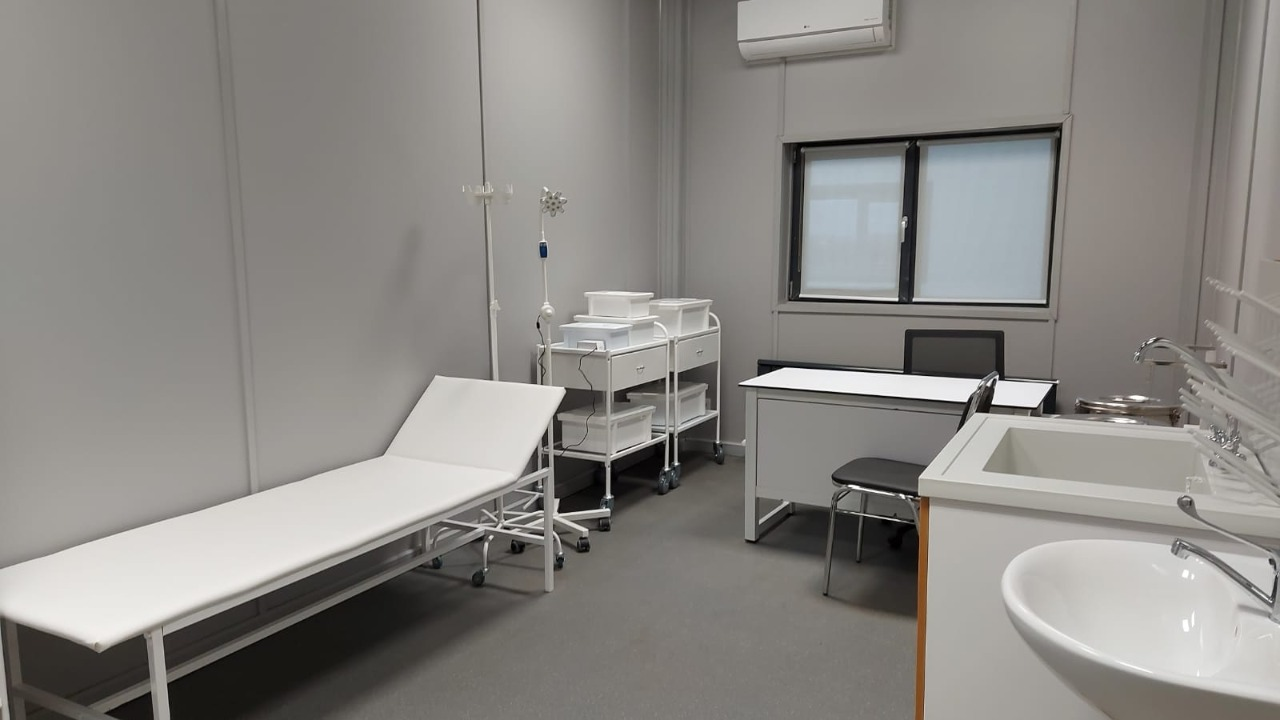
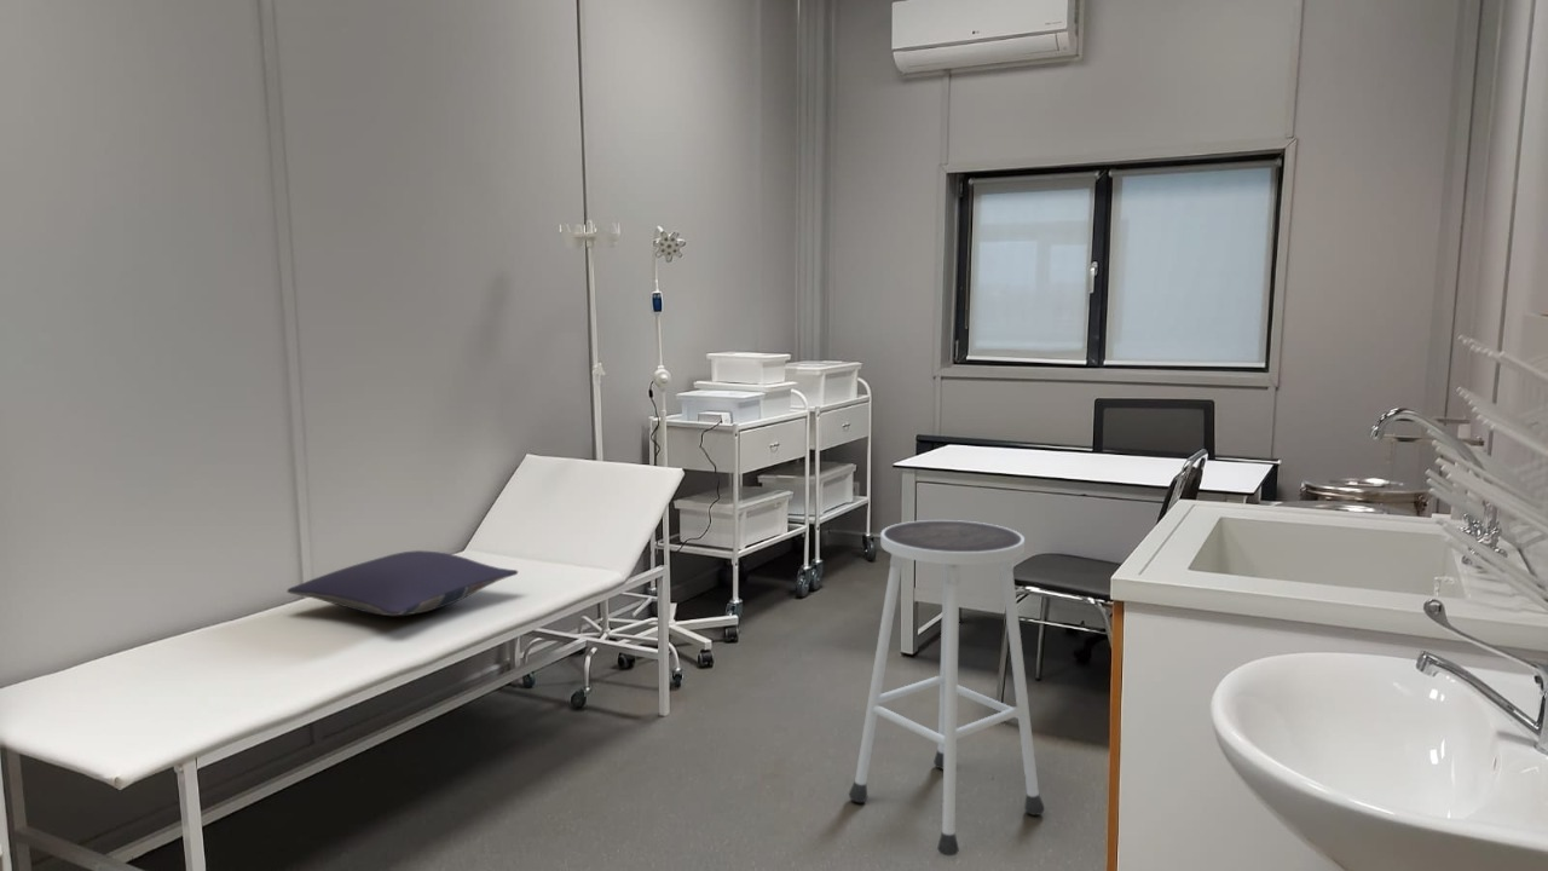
+ stool (948, 673)
+ pillow (405, 581)
